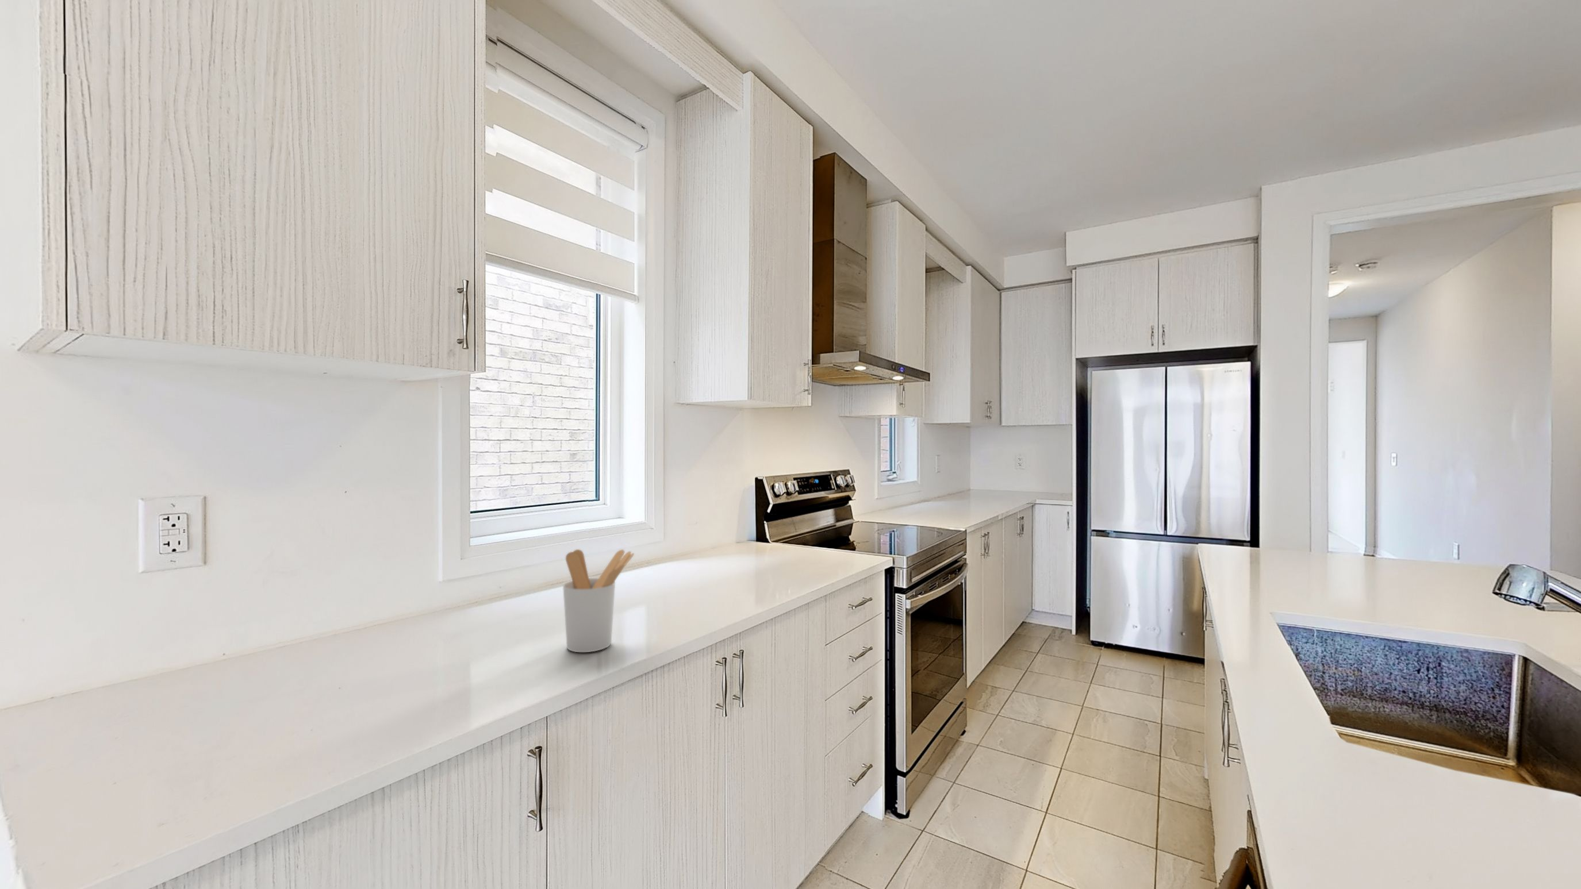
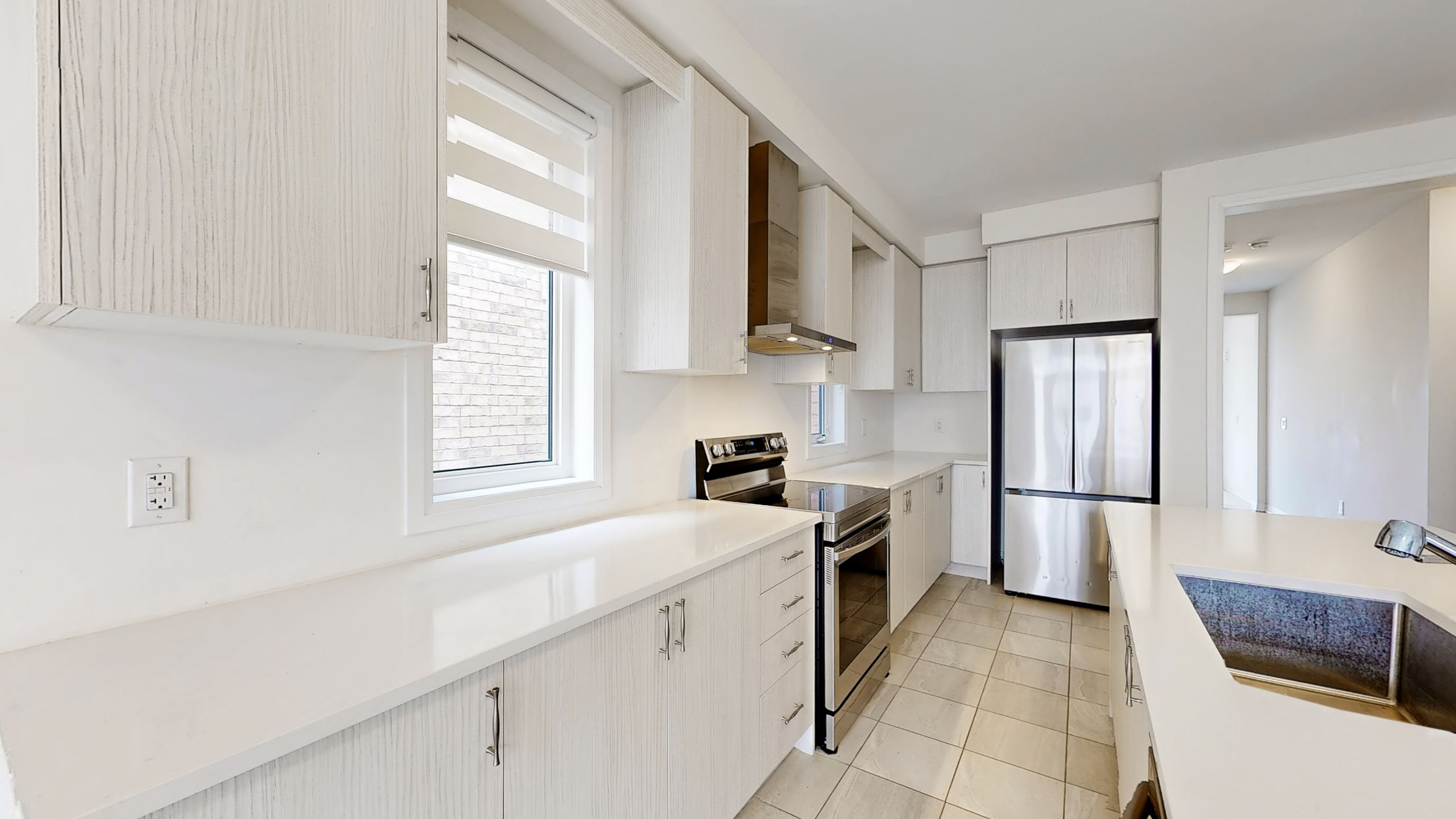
- utensil holder (600, 597)
